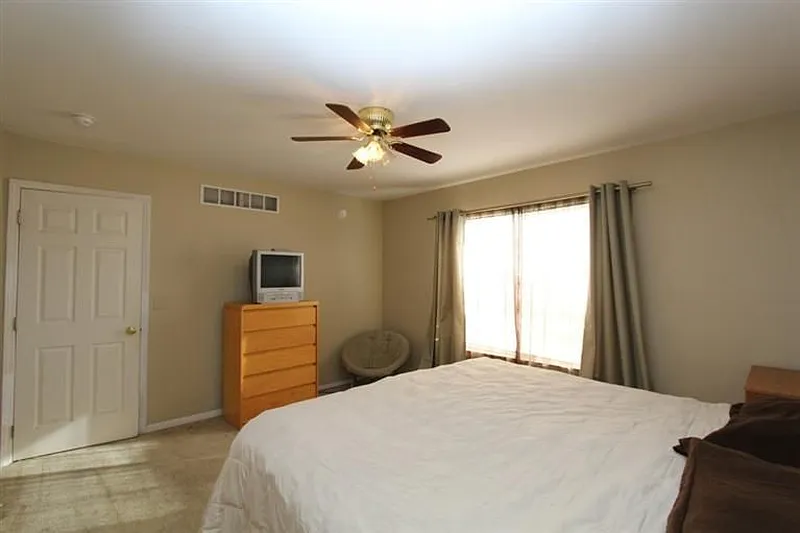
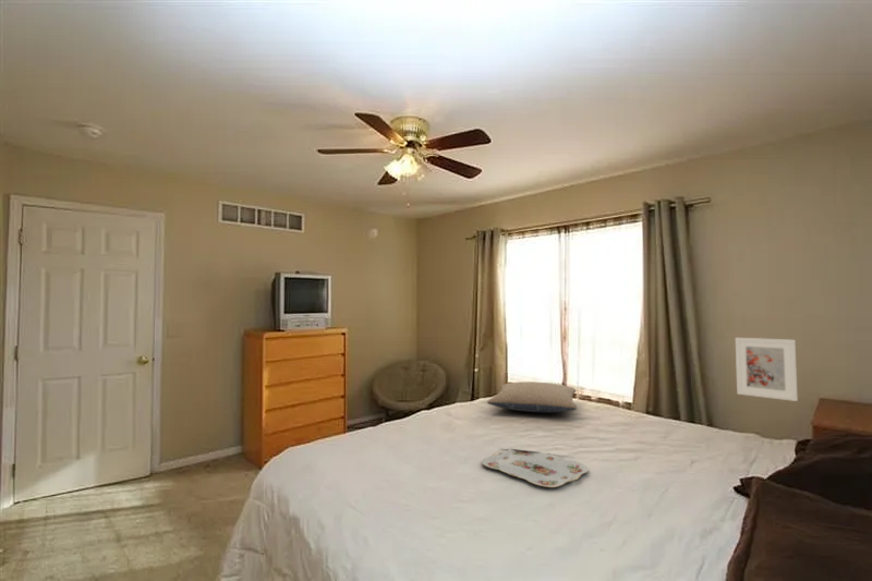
+ serving tray (533, 465)
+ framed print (764, 367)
+ pillow (534, 396)
